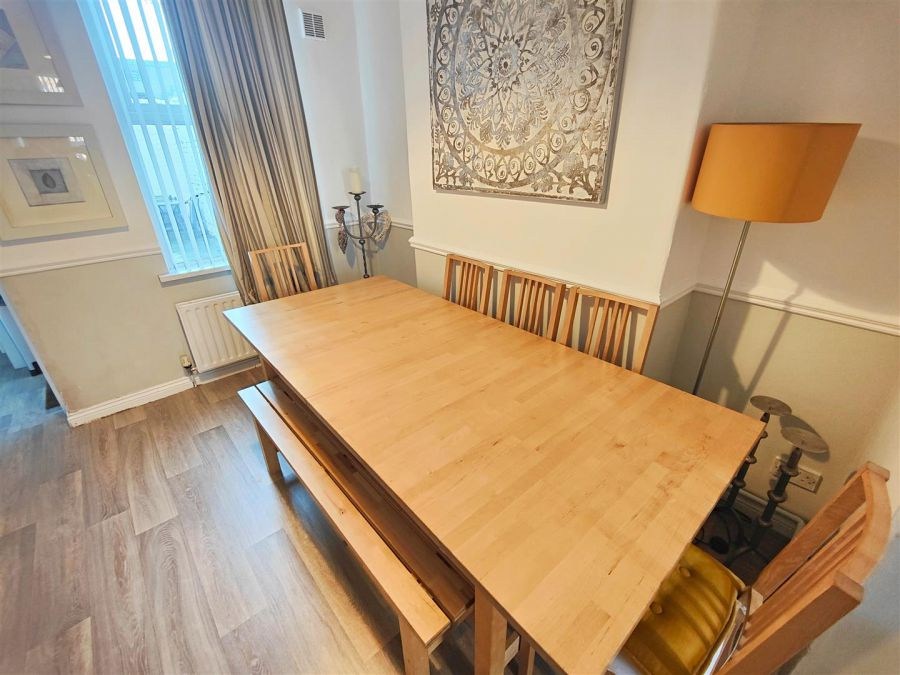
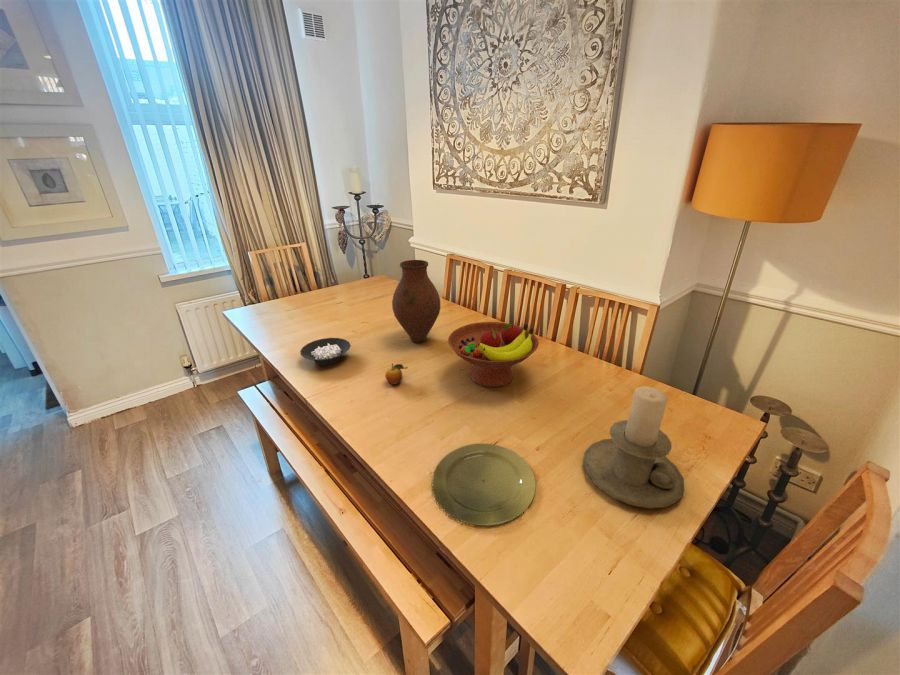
+ fruit bowl (492, 351)
+ candle holder (640, 436)
+ cereal bowl (326, 353)
+ vase (416, 303)
+ fruit (397, 371)
+ plate (483, 480)
